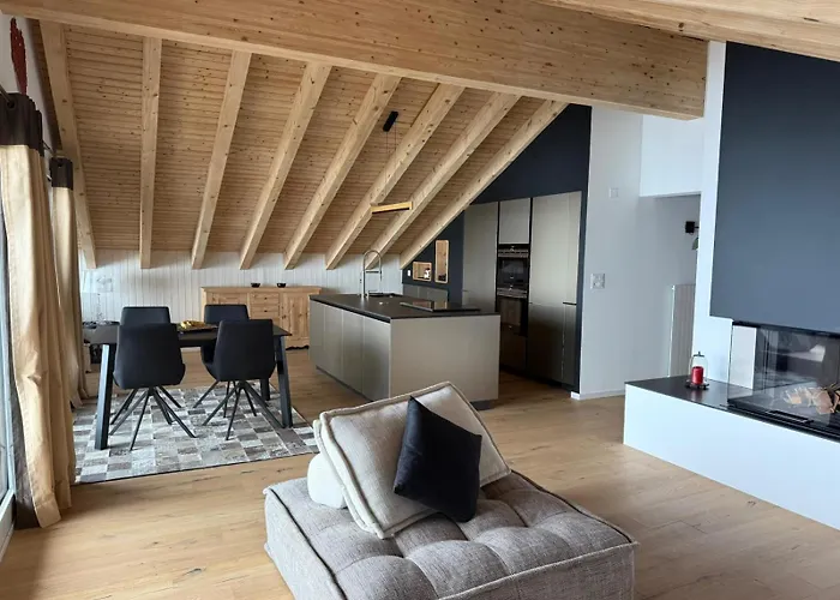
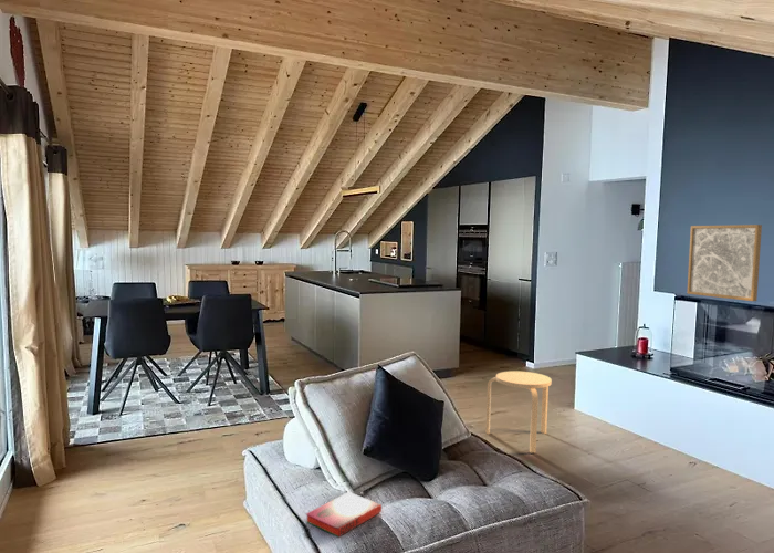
+ wall art (722, 261)
+ stool (531, 409)
+ hardback book (344, 512)
